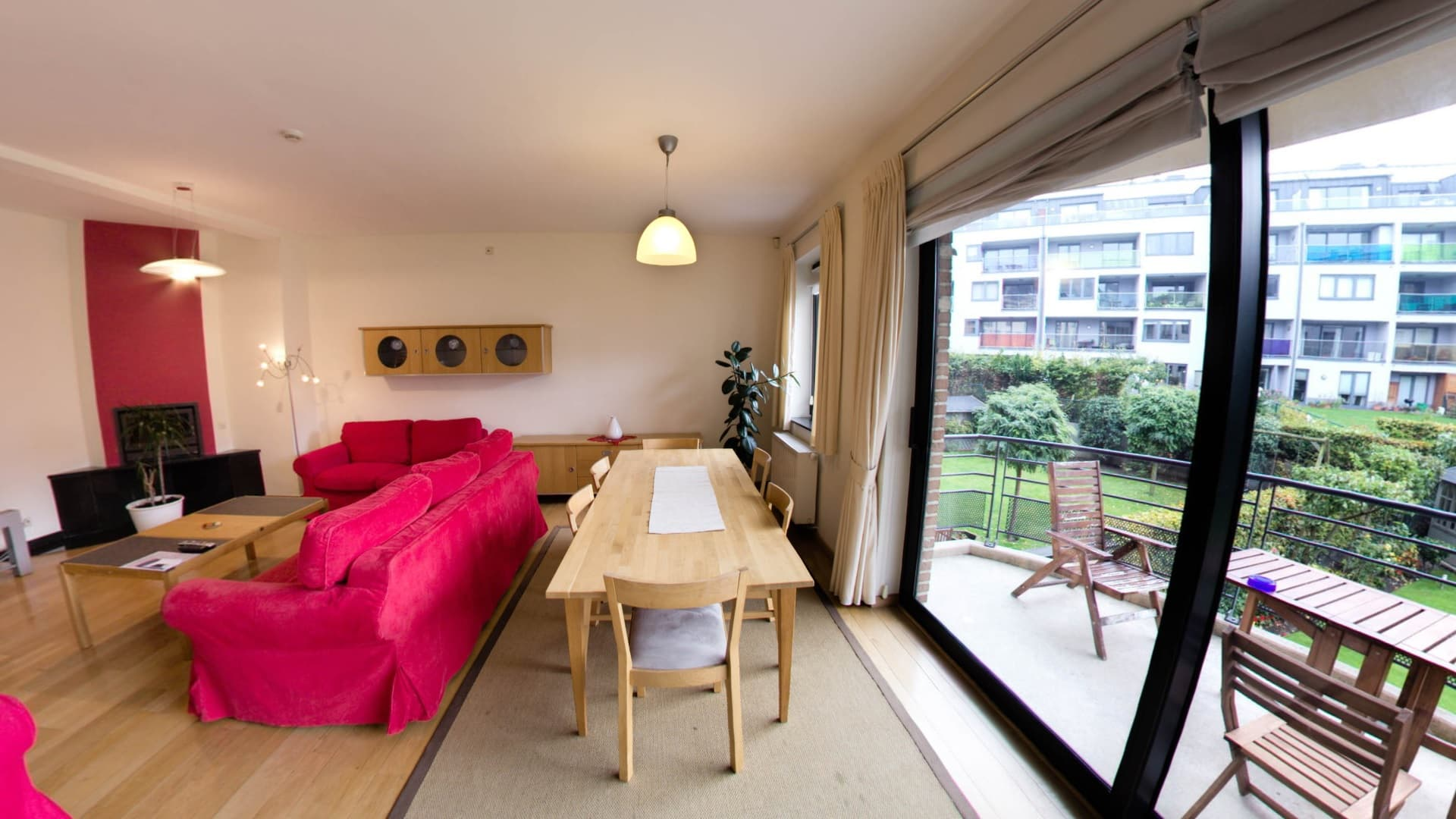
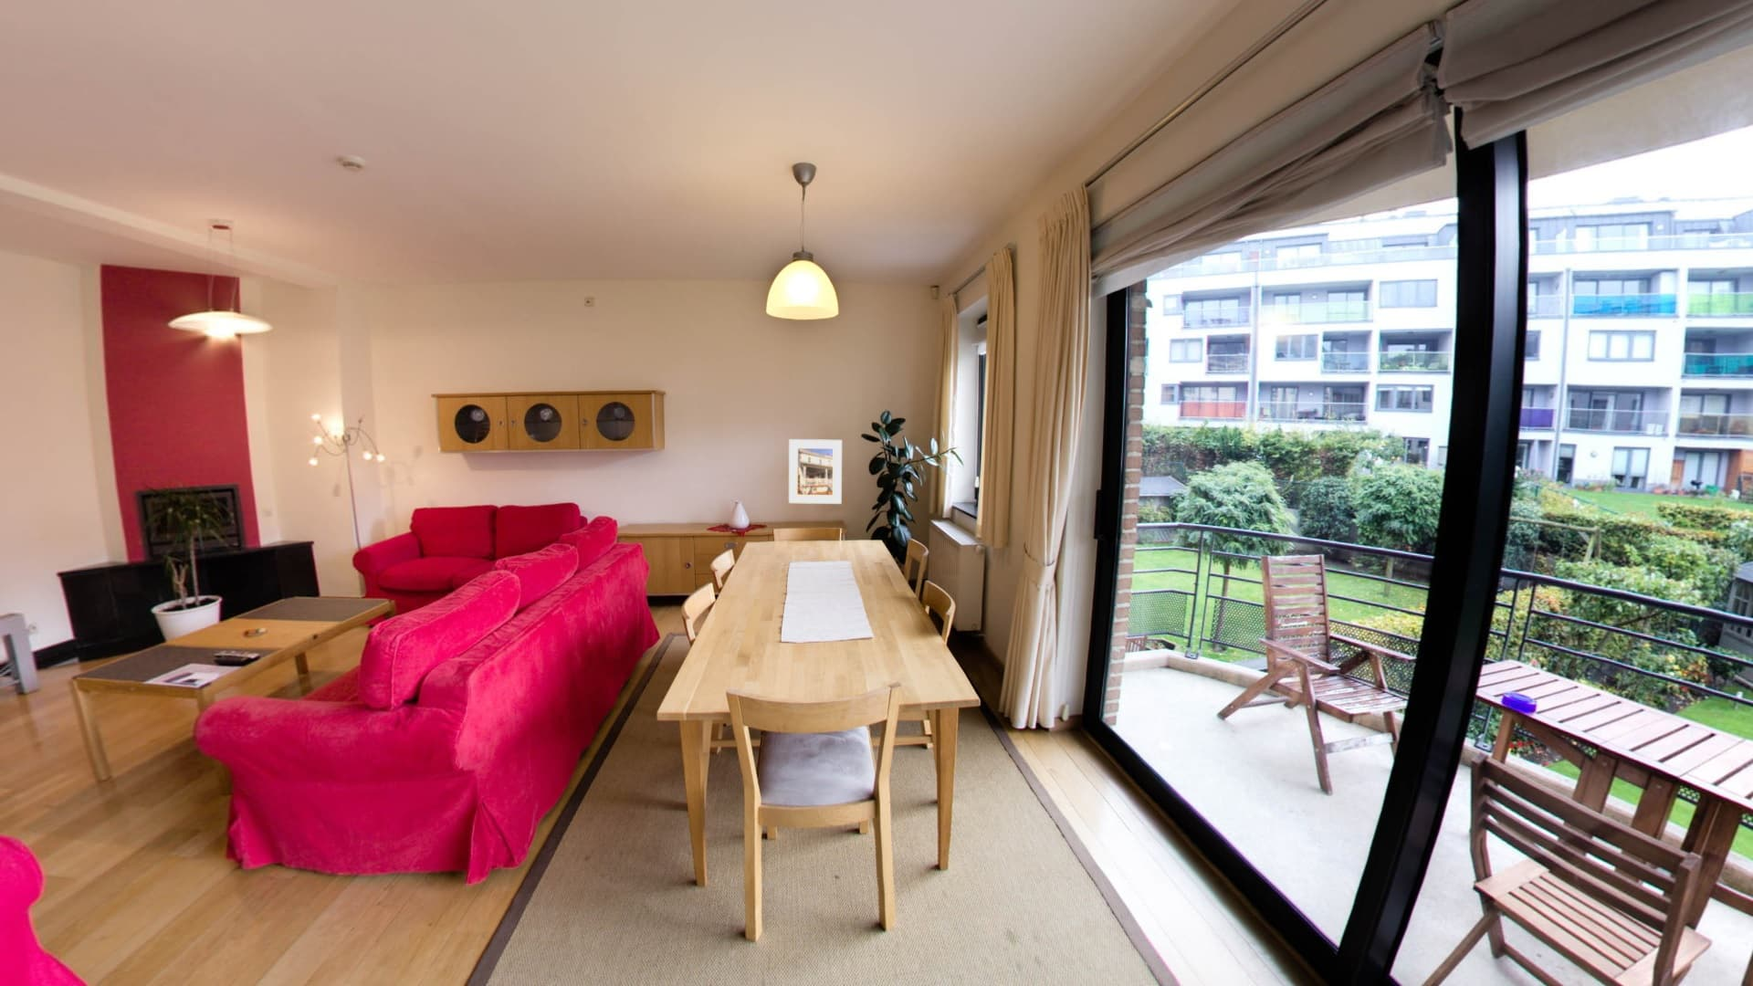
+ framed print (815, 471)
